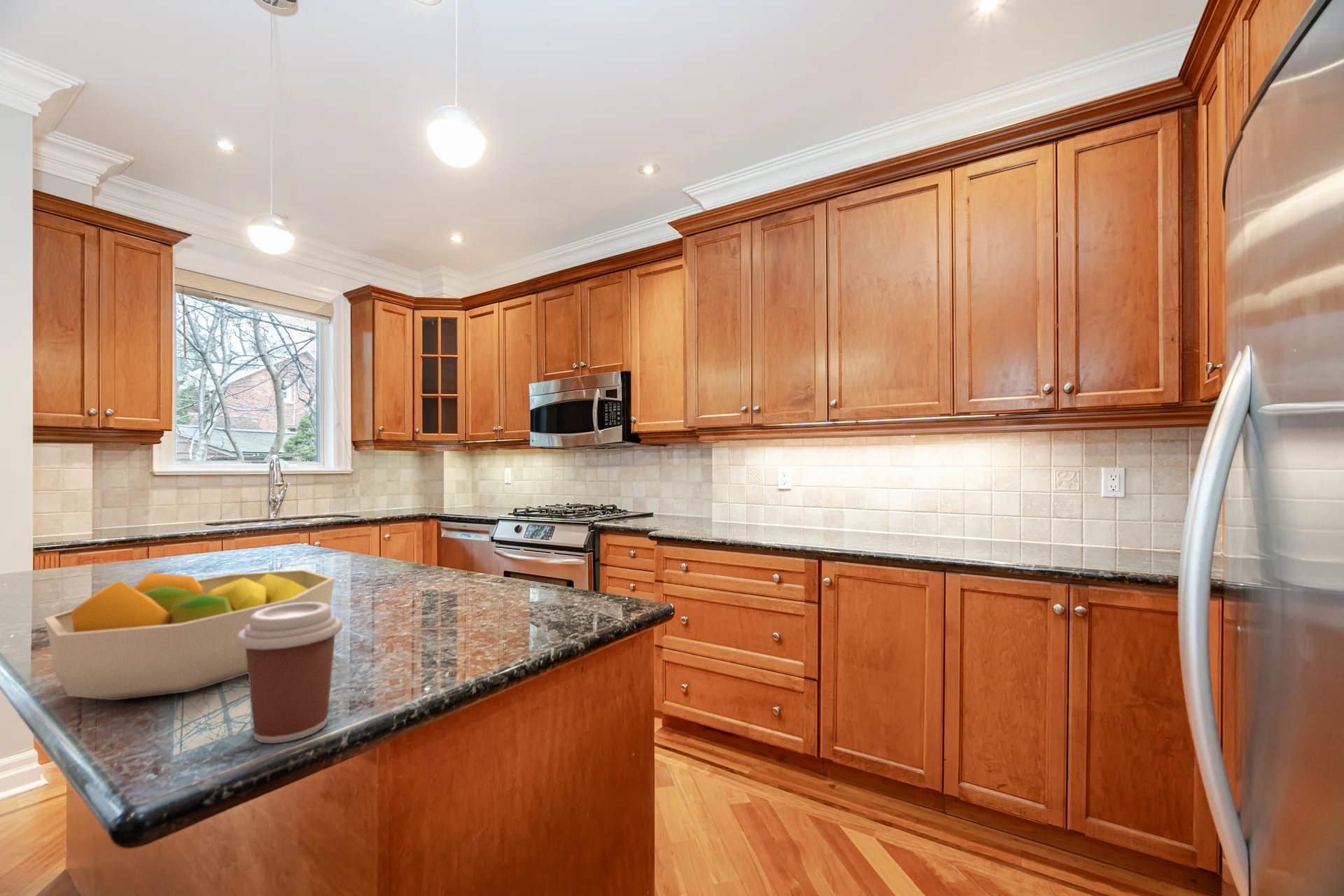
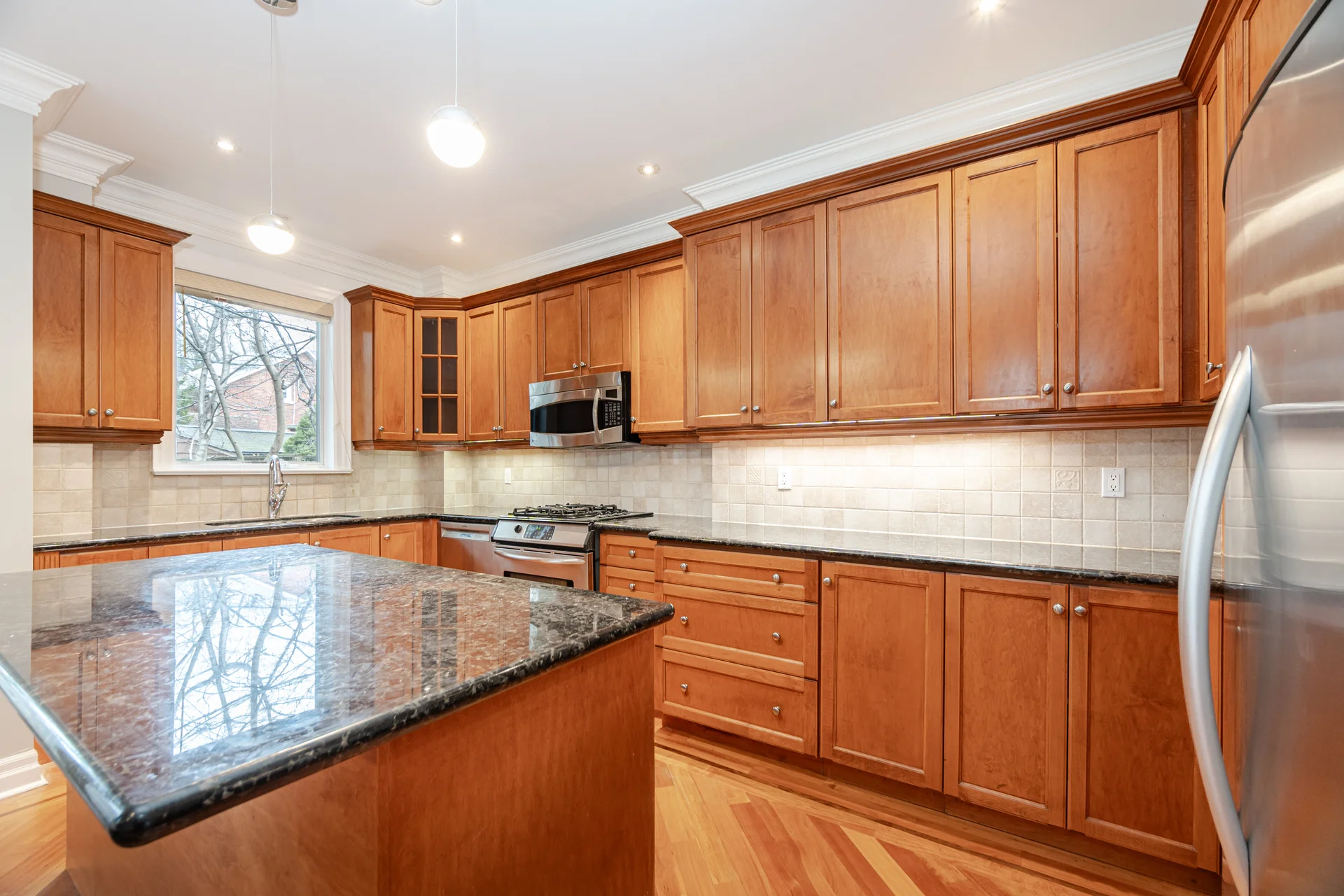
- fruit bowl (209, 614)
- coffee cup (291, 669)
